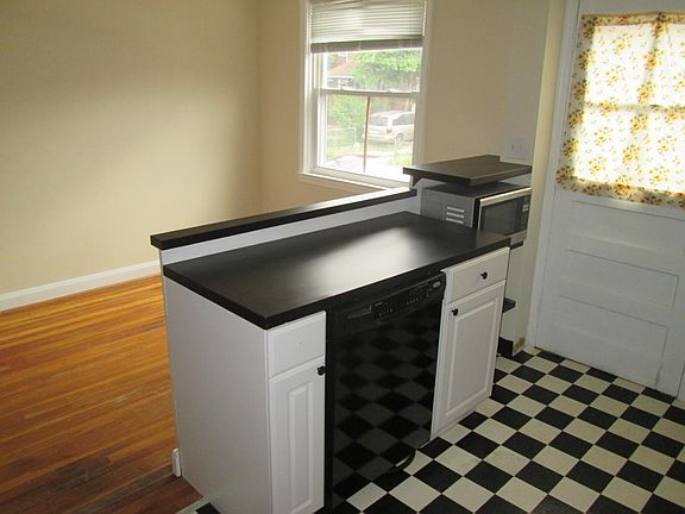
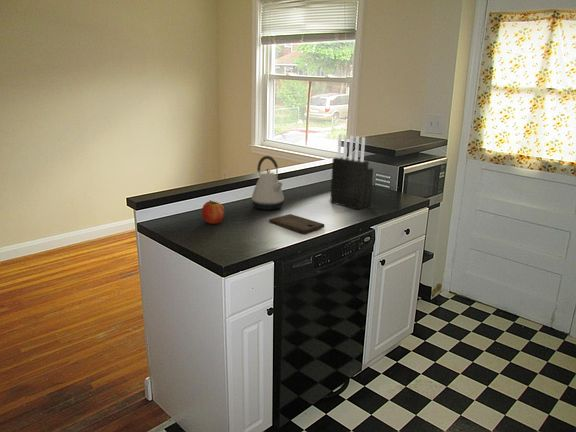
+ knife block (353, 170)
+ fruit (213, 211)
+ kettle (268, 182)
+ cutting board (296, 223)
